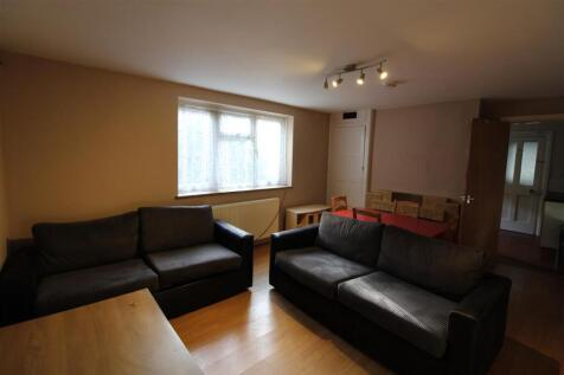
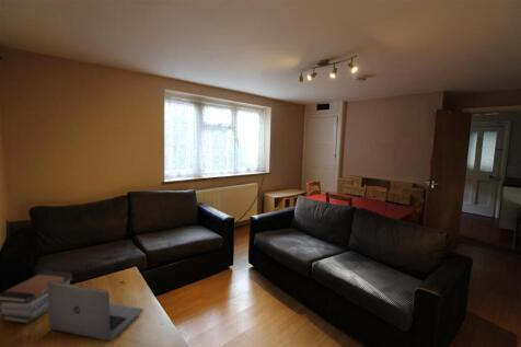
+ laptop (97, 298)
+ book stack (37, 294)
